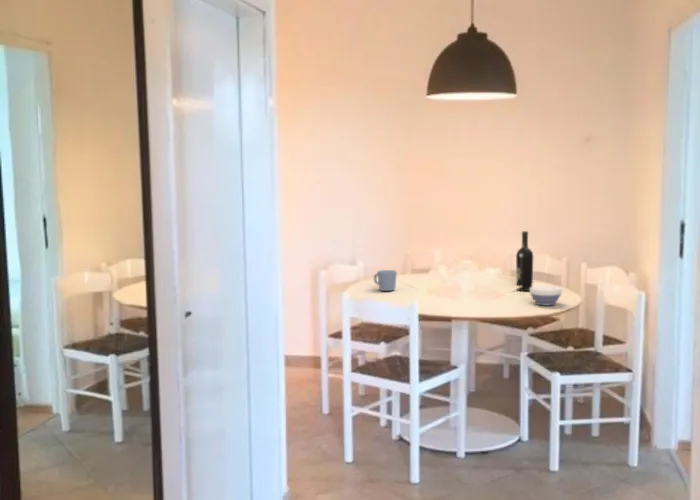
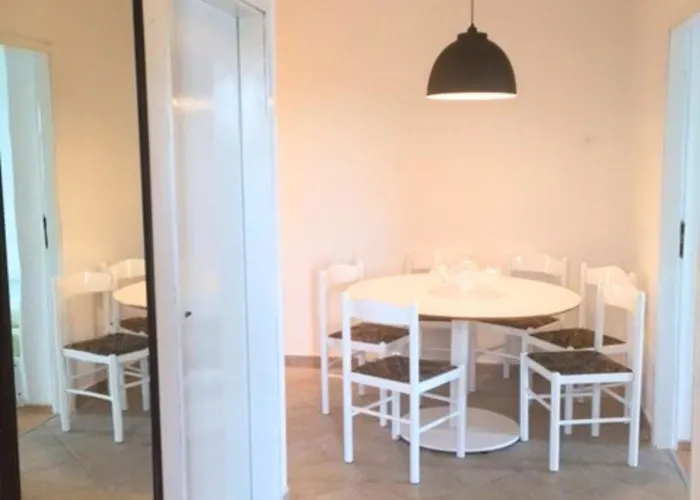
- bowl (545, 296)
- mug (384, 280)
- wine bottle (524, 260)
